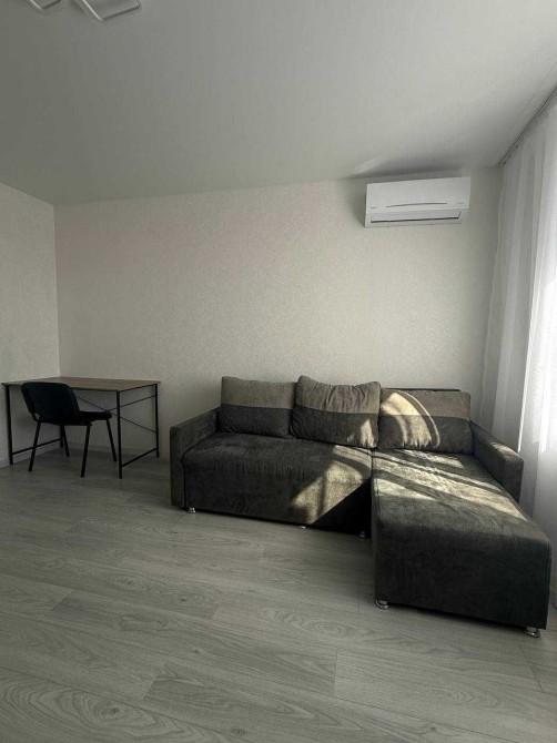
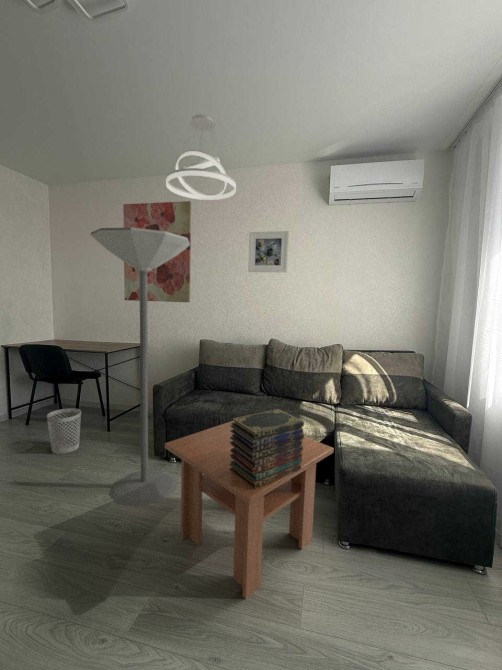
+ wall art (163, 263)
+ wastebasket (64, 430)
+ floor lamp (143, 367)
+ coffee table (247, 492)
+ book stack (266, 443)
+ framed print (268, 252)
+ pendant light (201, 156)
